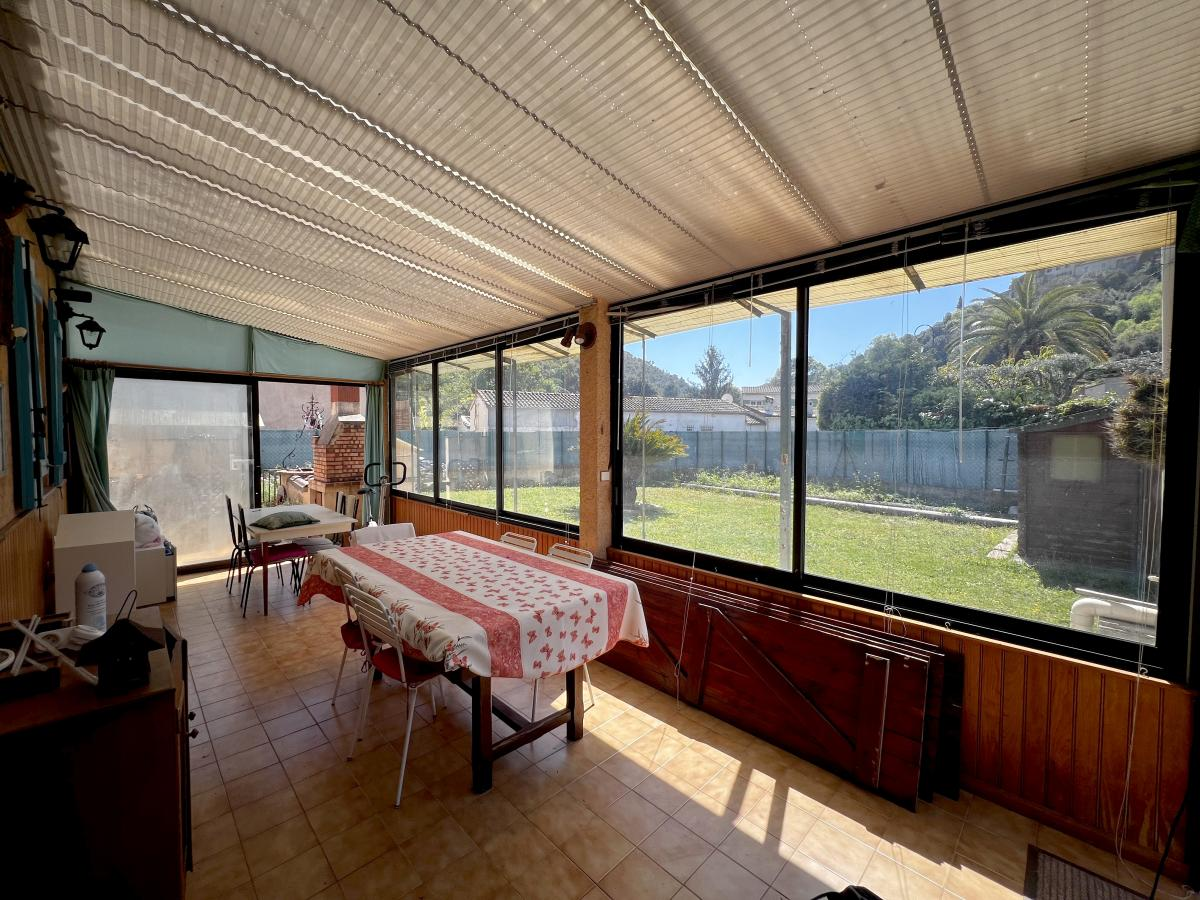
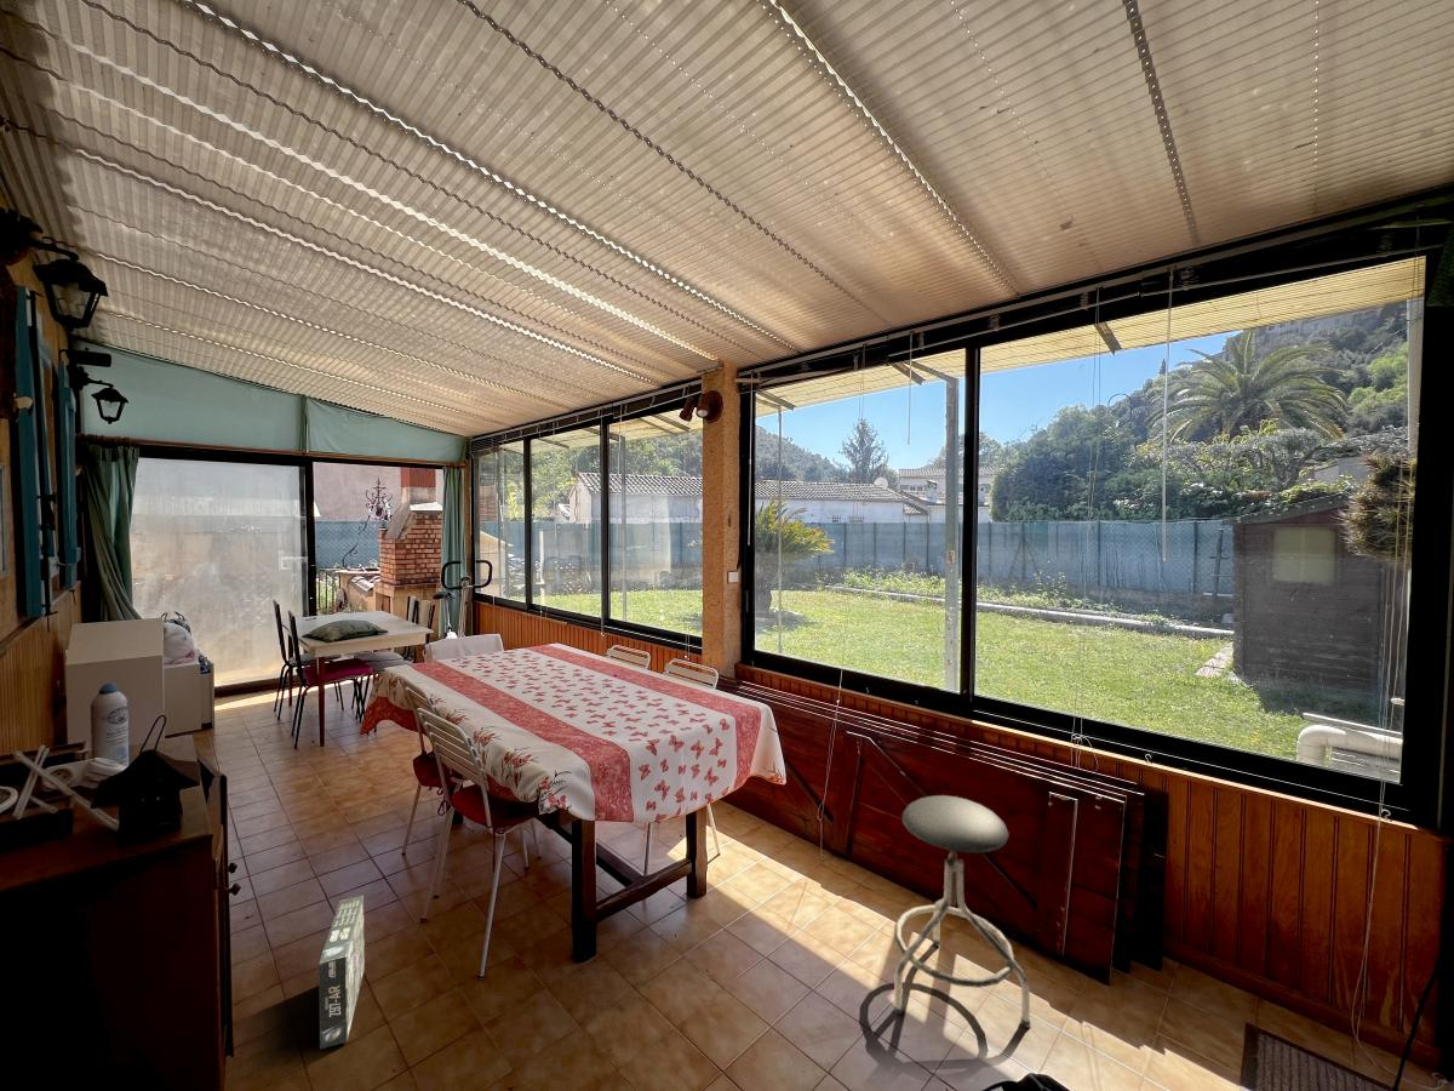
+ box (343, 966)
+ stool (950, 893)
